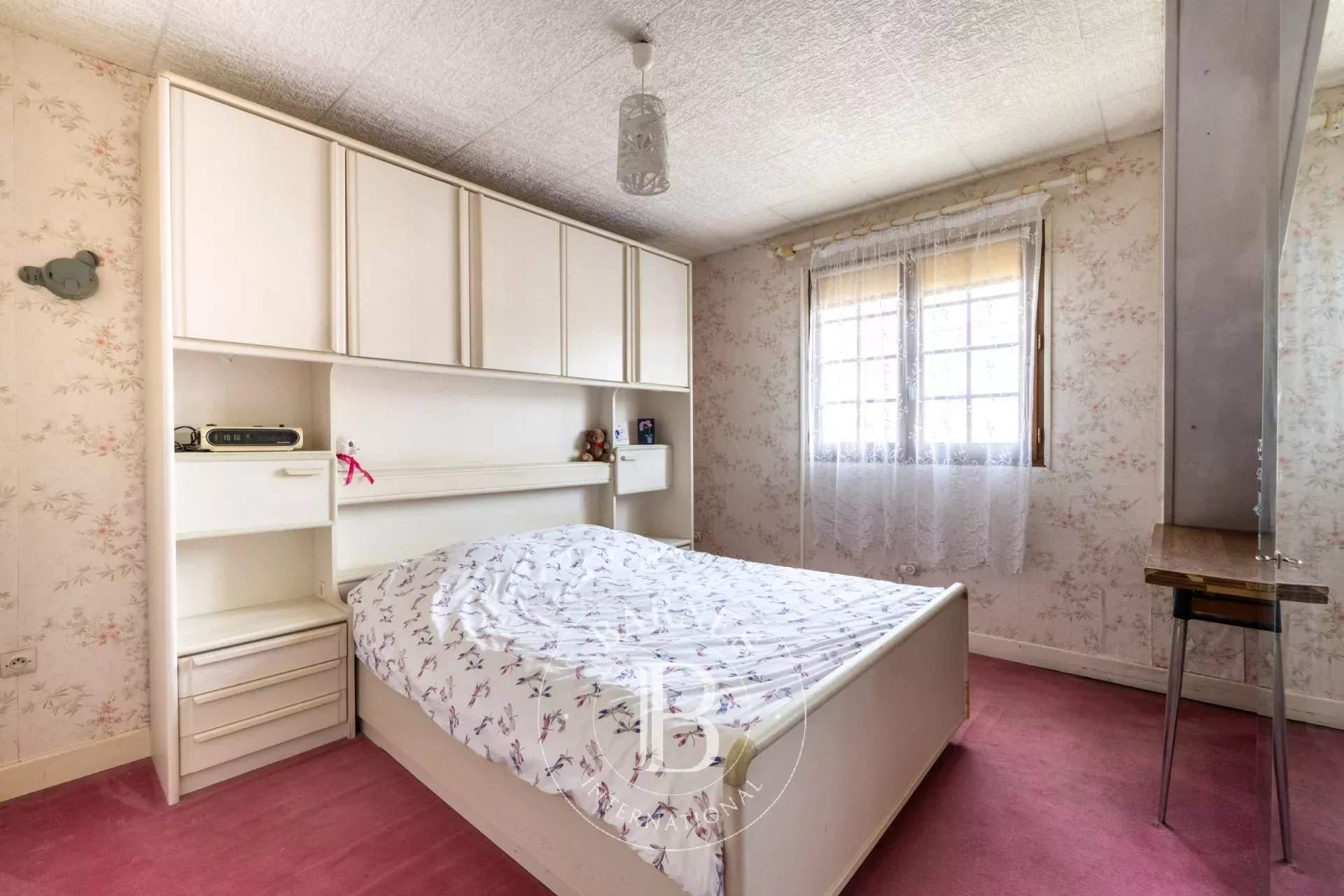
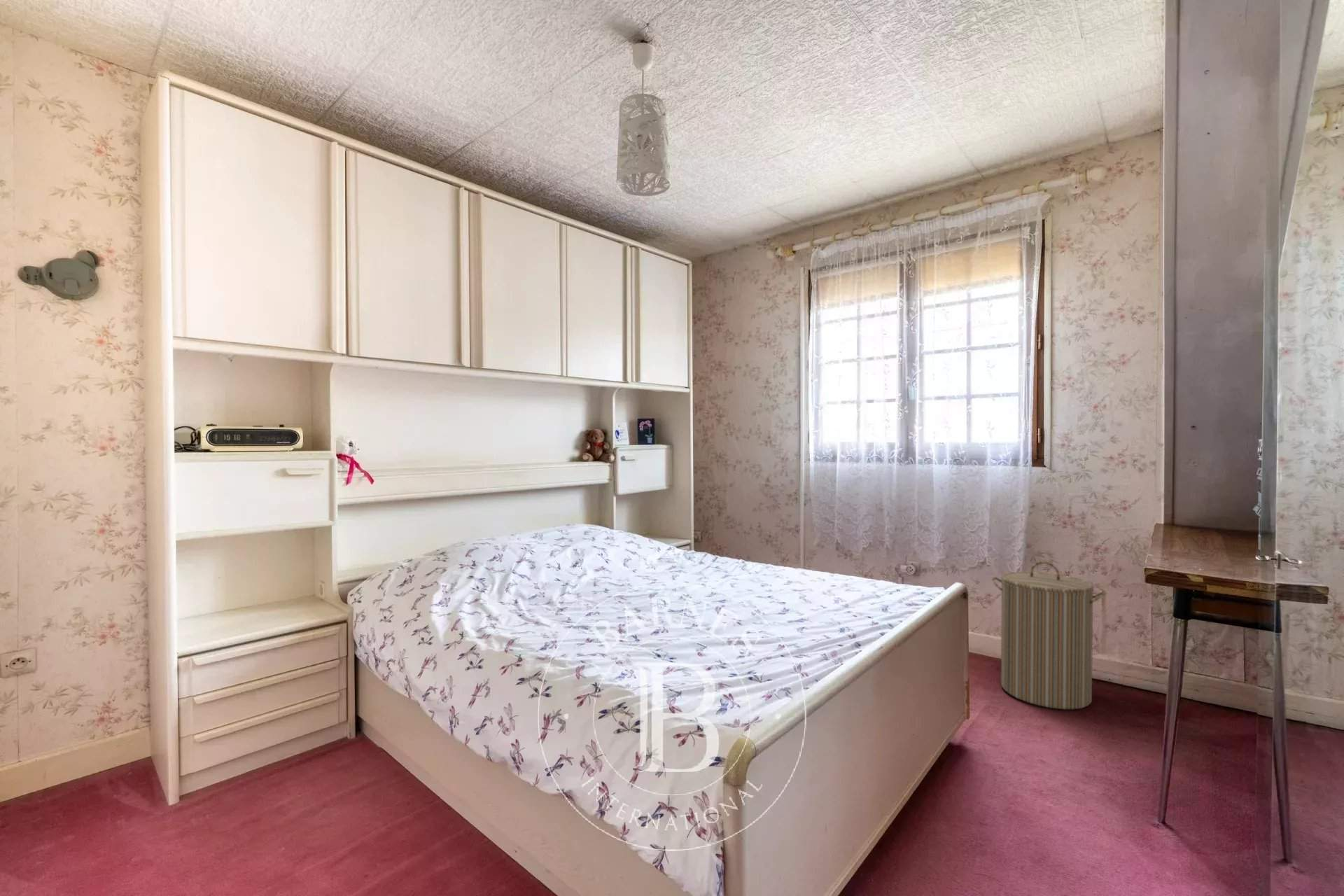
+ laundry hamper (1045, 627)
